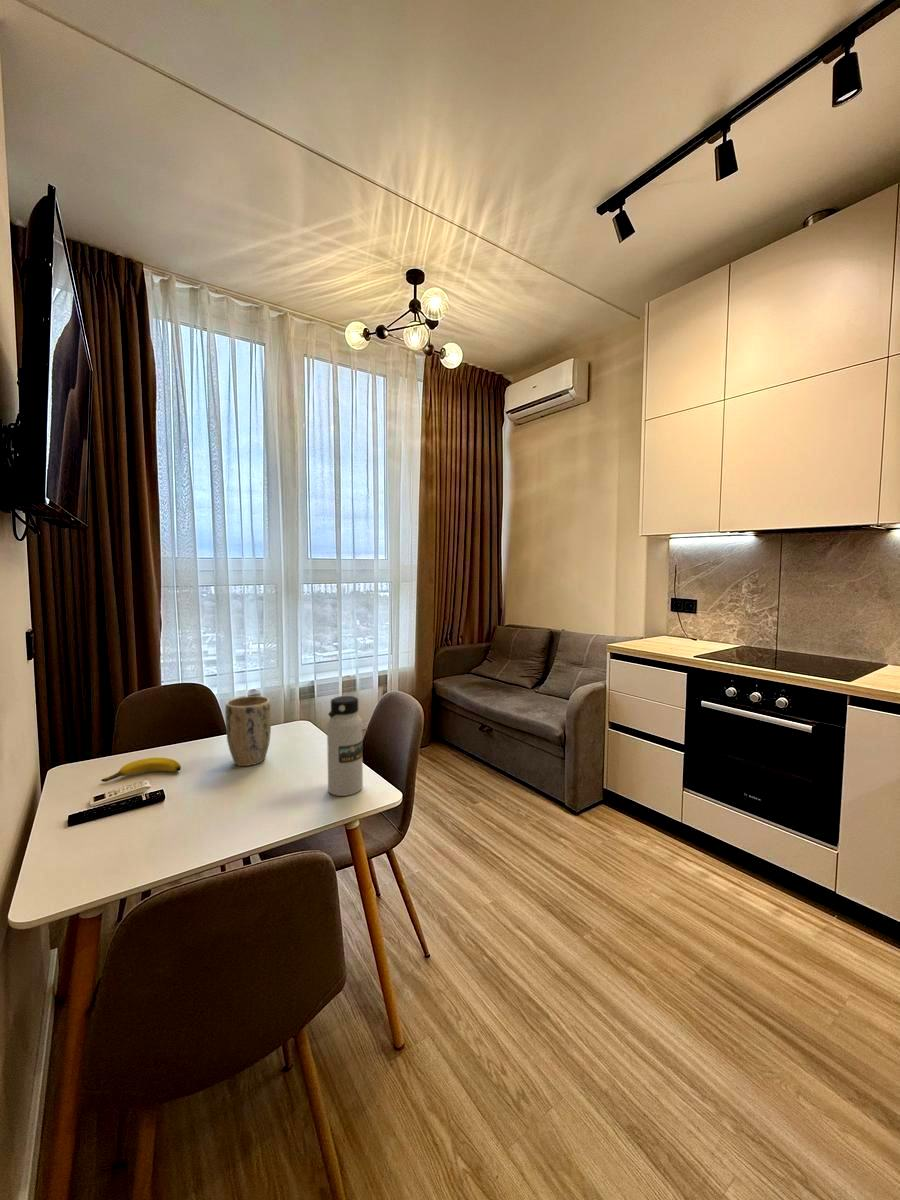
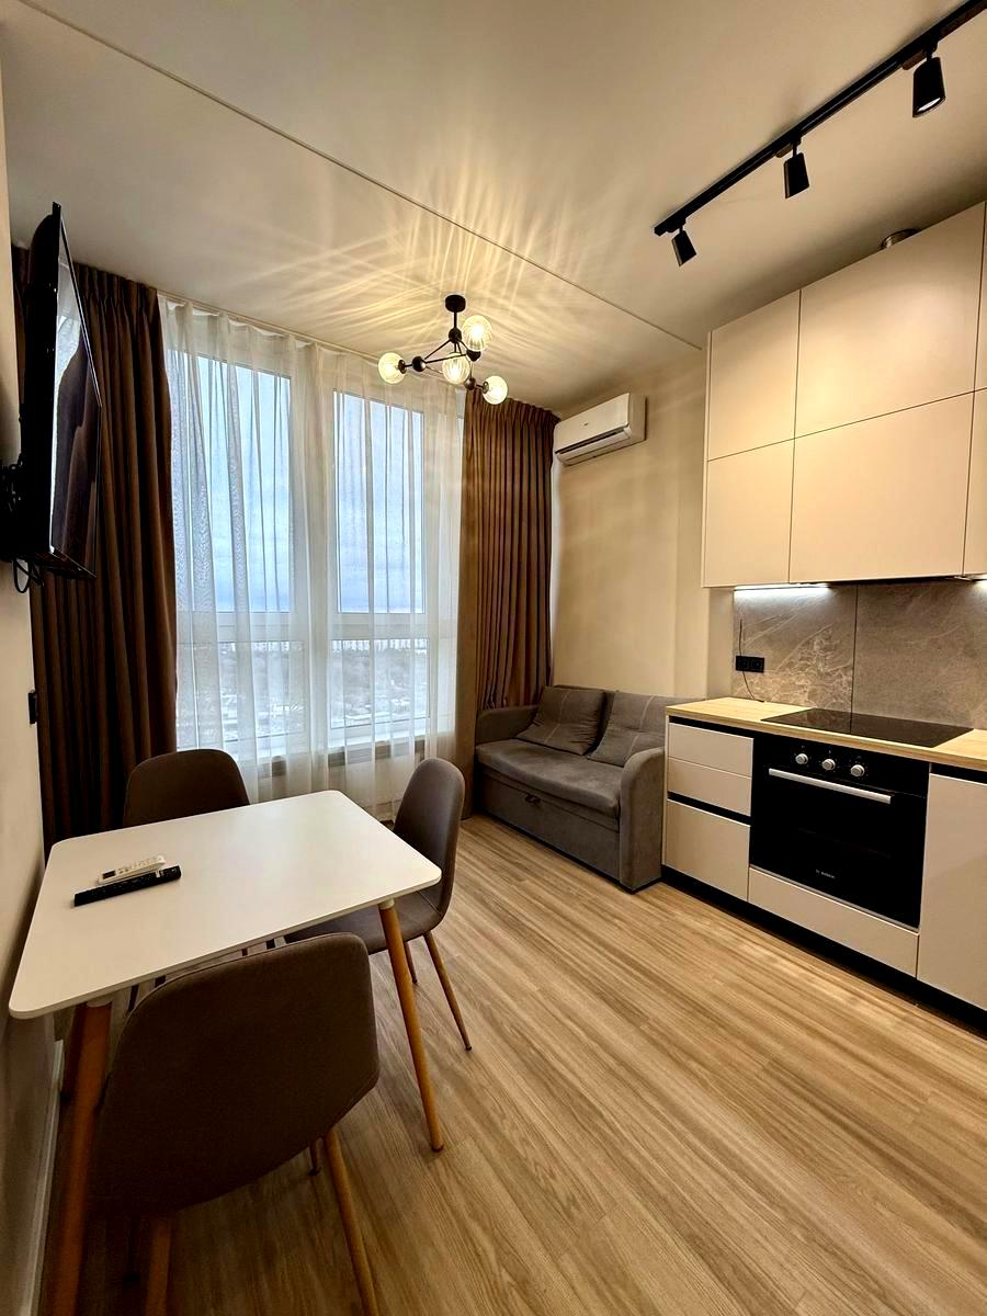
- plant pot (248, 730)
- water bottle (345, 743)
- banana (145, 767)
